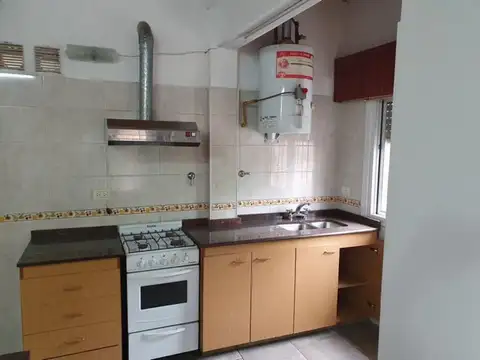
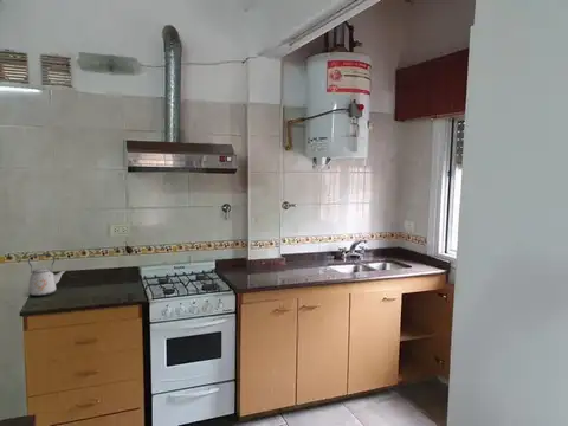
+ kettle (47, 273)
